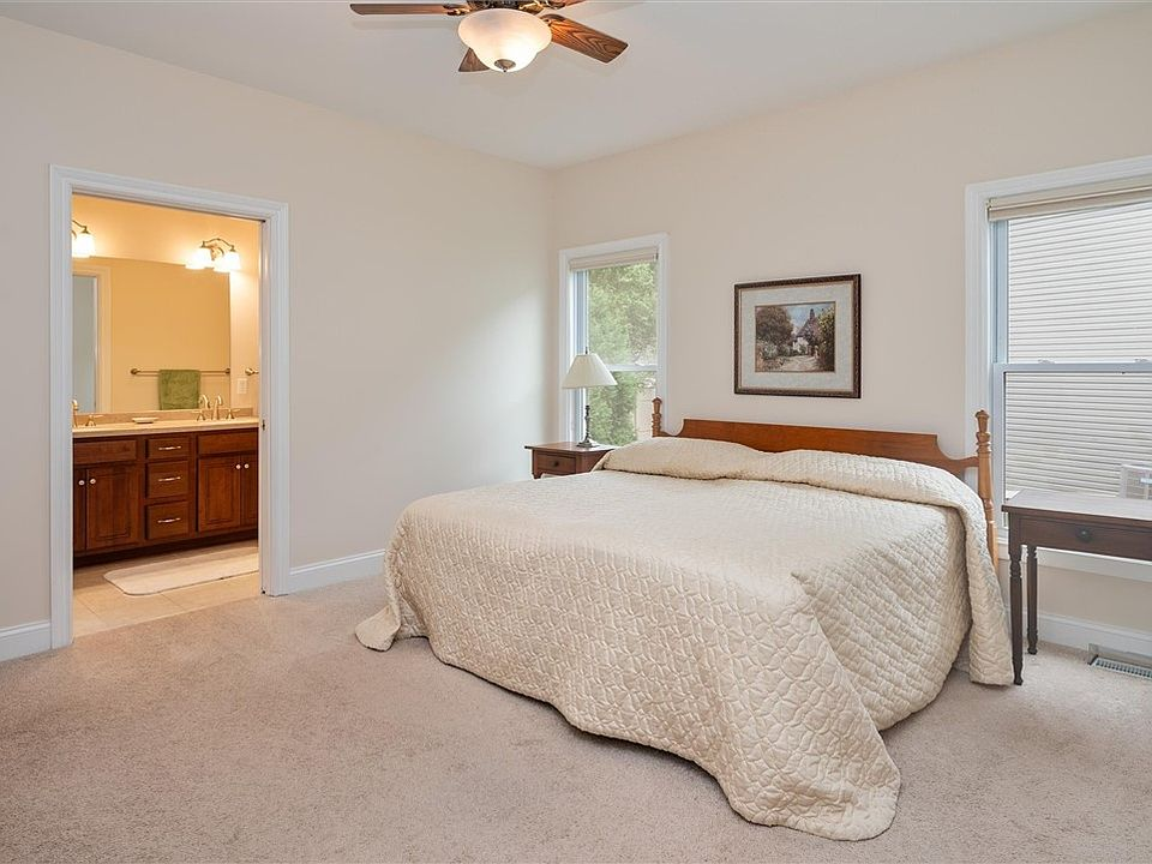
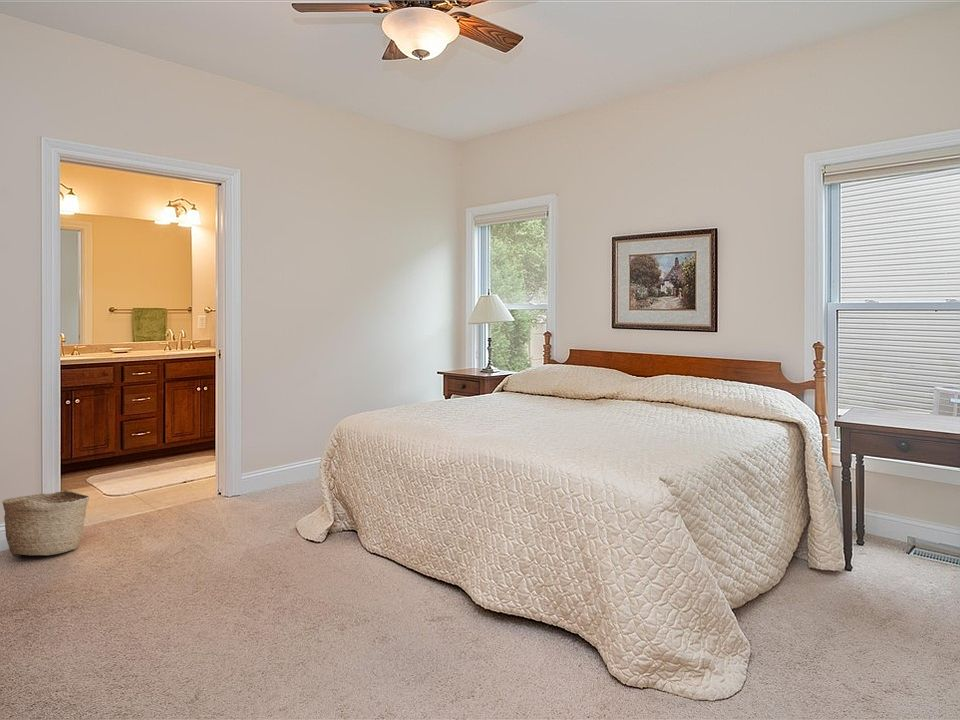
+ basket (46, 520)
